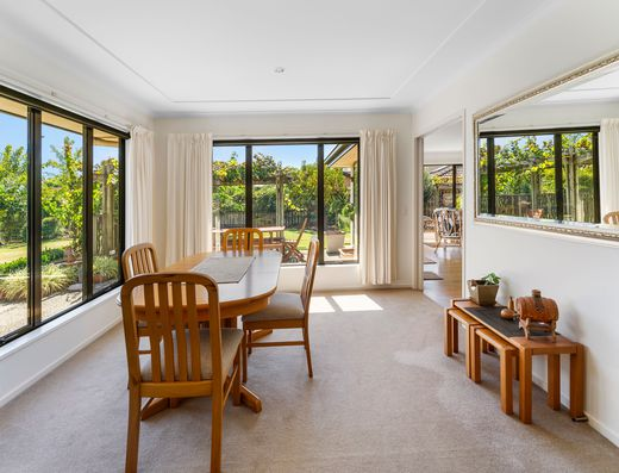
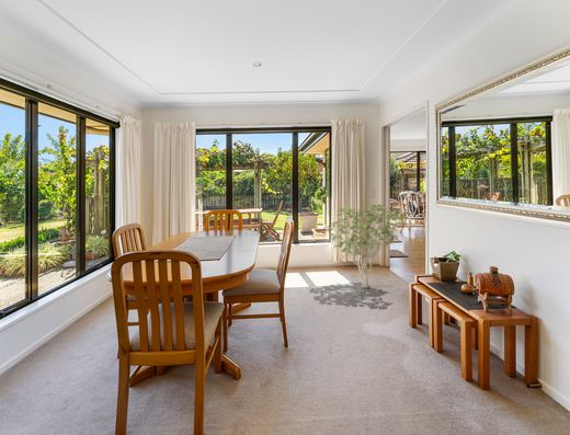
+ shrub (366, 245)
